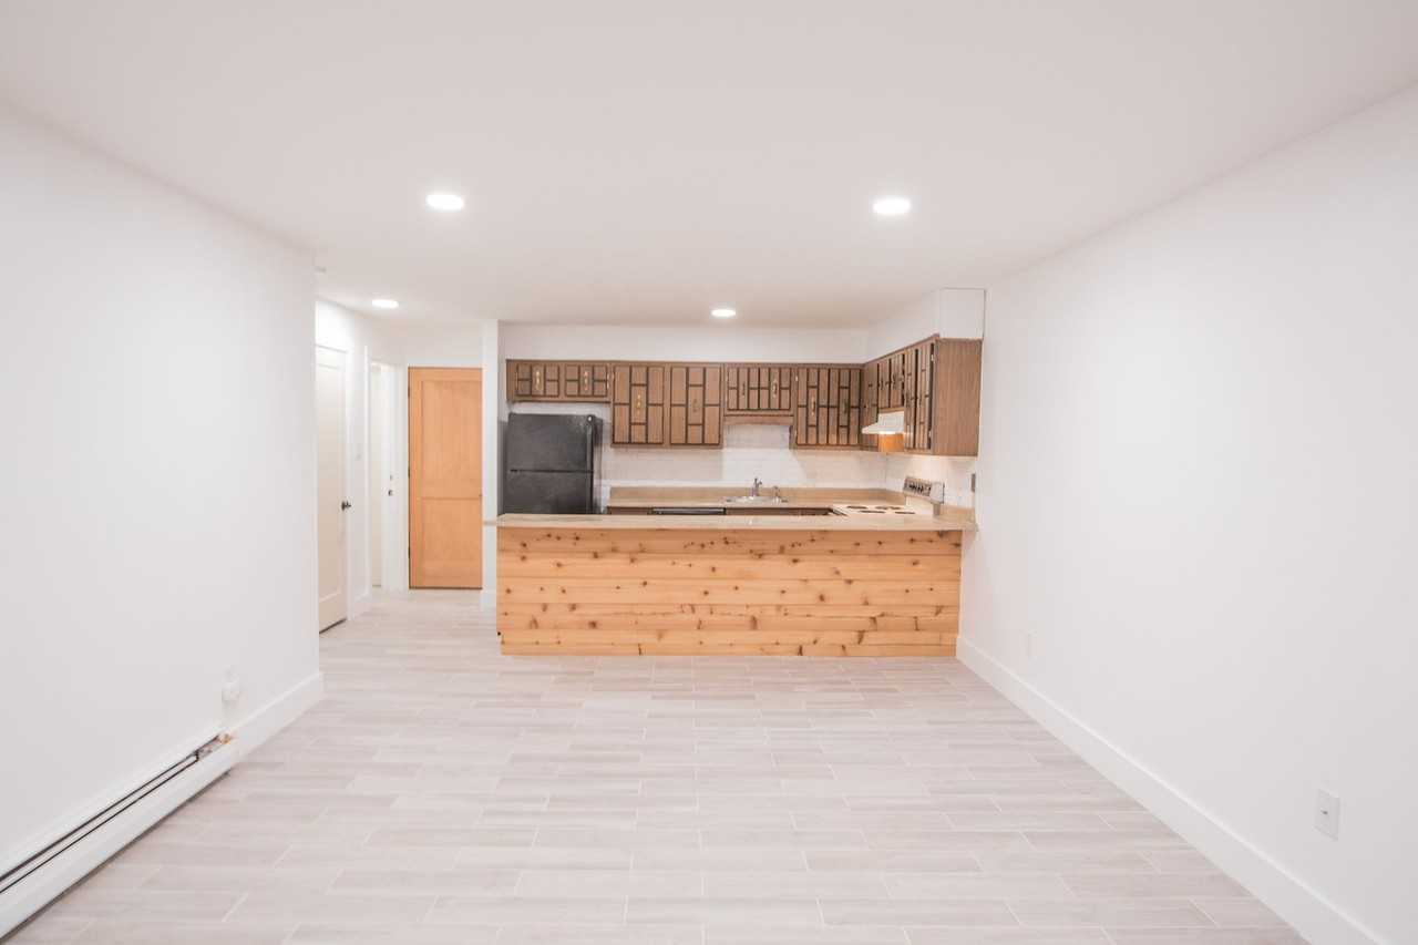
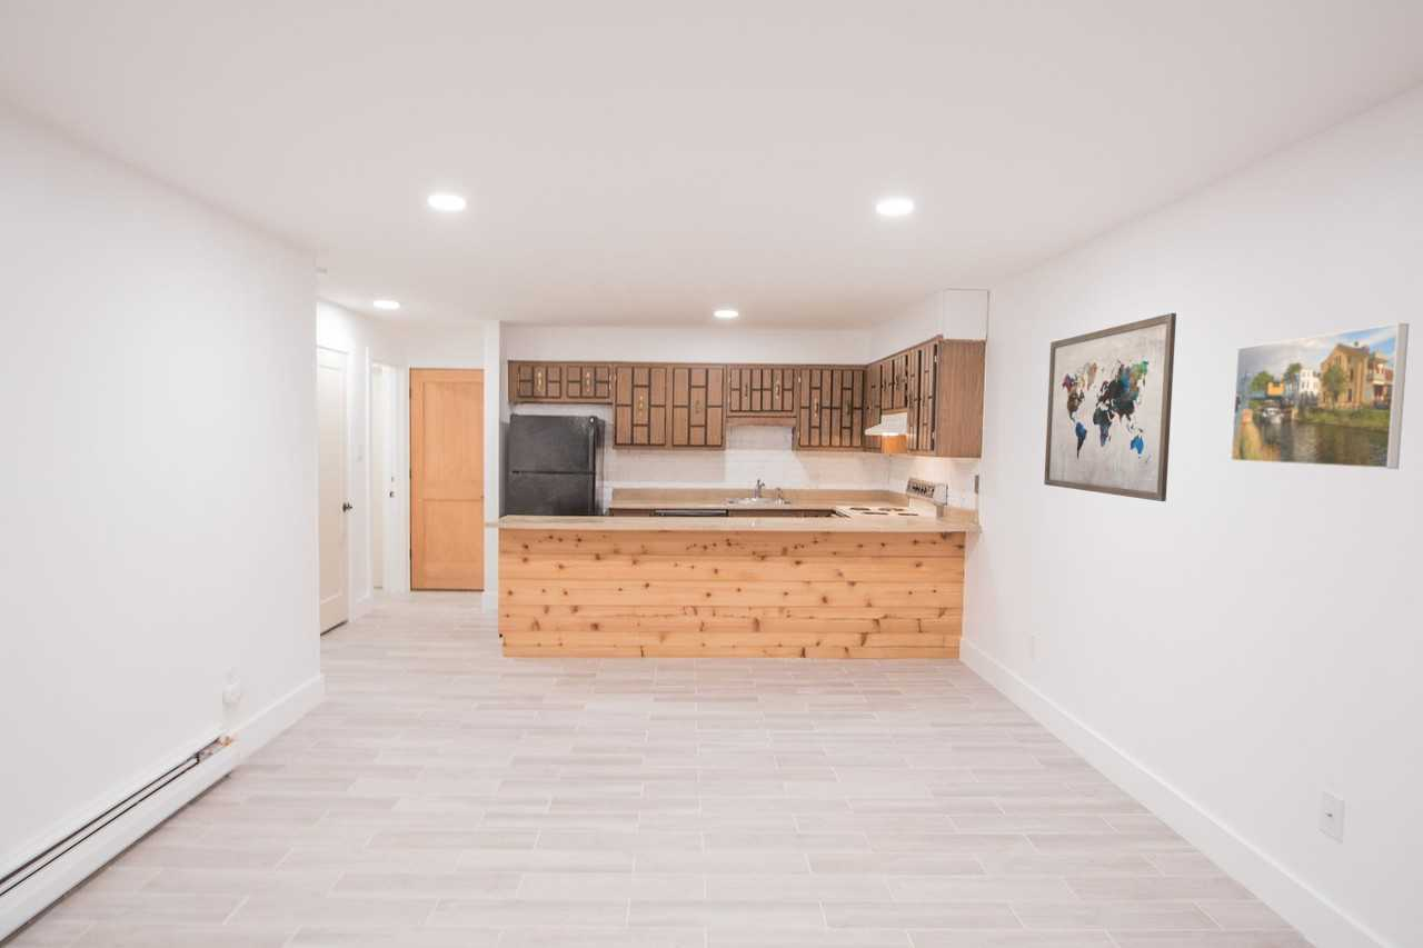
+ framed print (1307, 400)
+ wall art (1101, 411)
